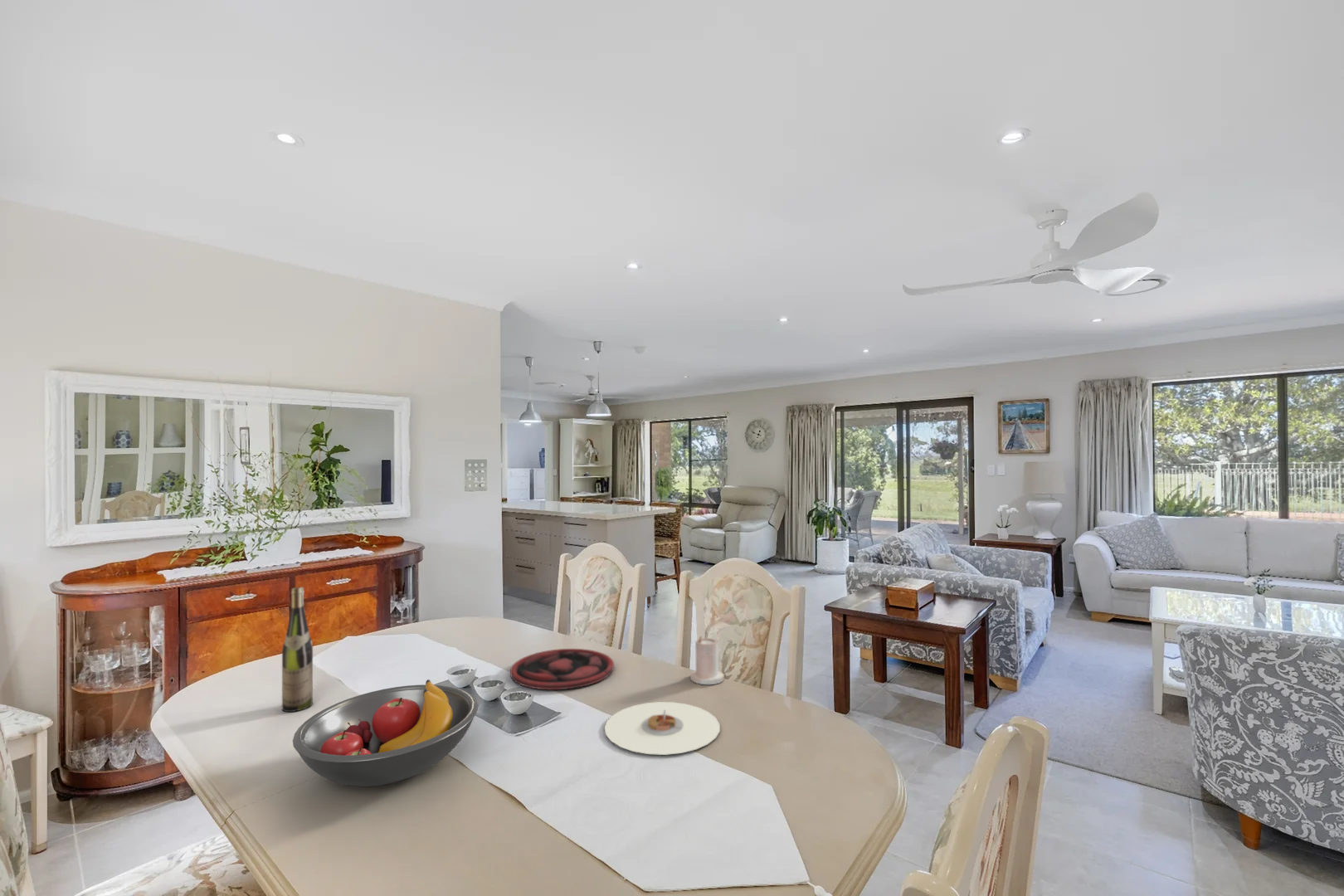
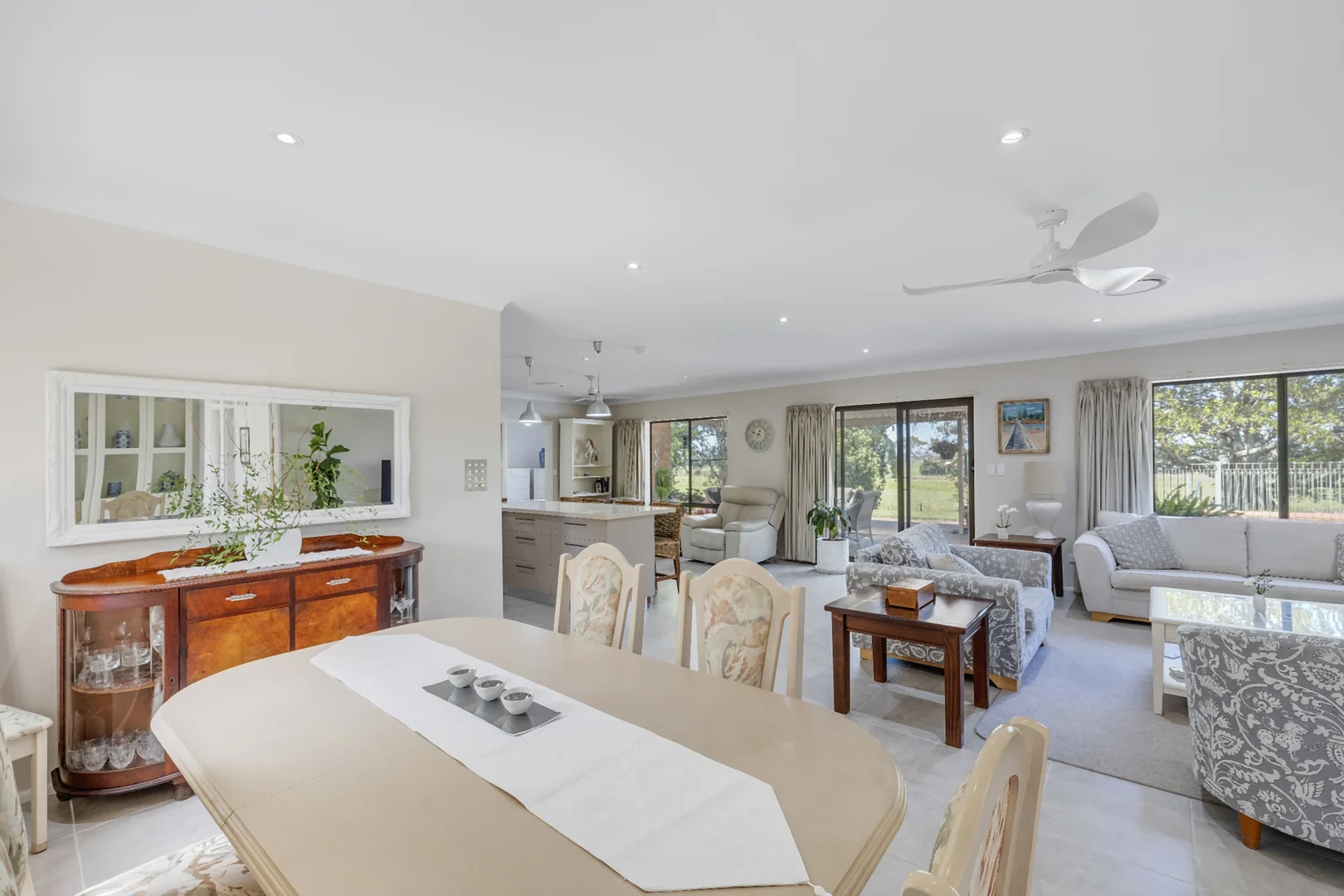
- fruit bowl (391, 733)
- candle (707, 657)
- wine bottle (297, 647)
- plate (662, 720)
- plate (562, 666)
